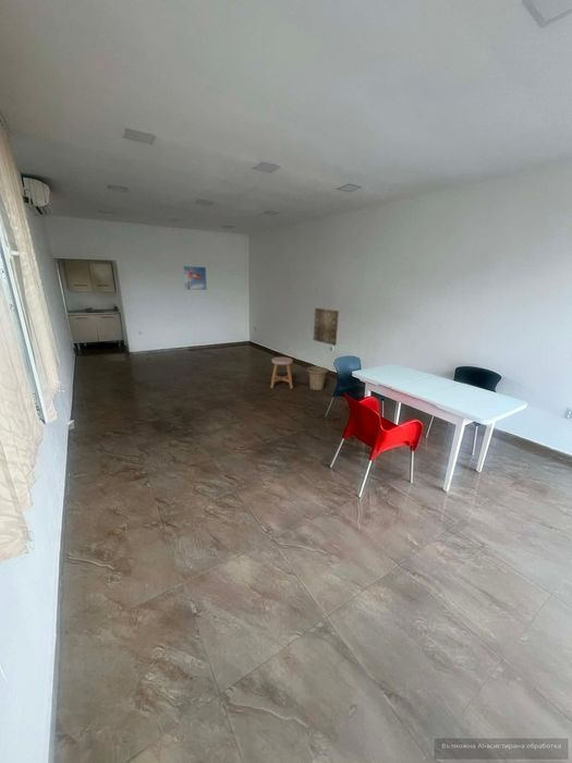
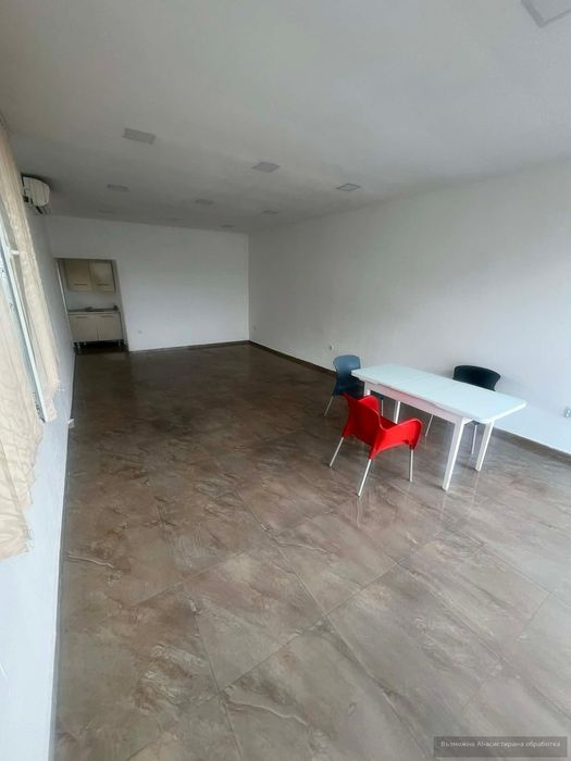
- stool (283, 376)
- basket (317, 378)
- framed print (195, 278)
- wall art (325, 326)
